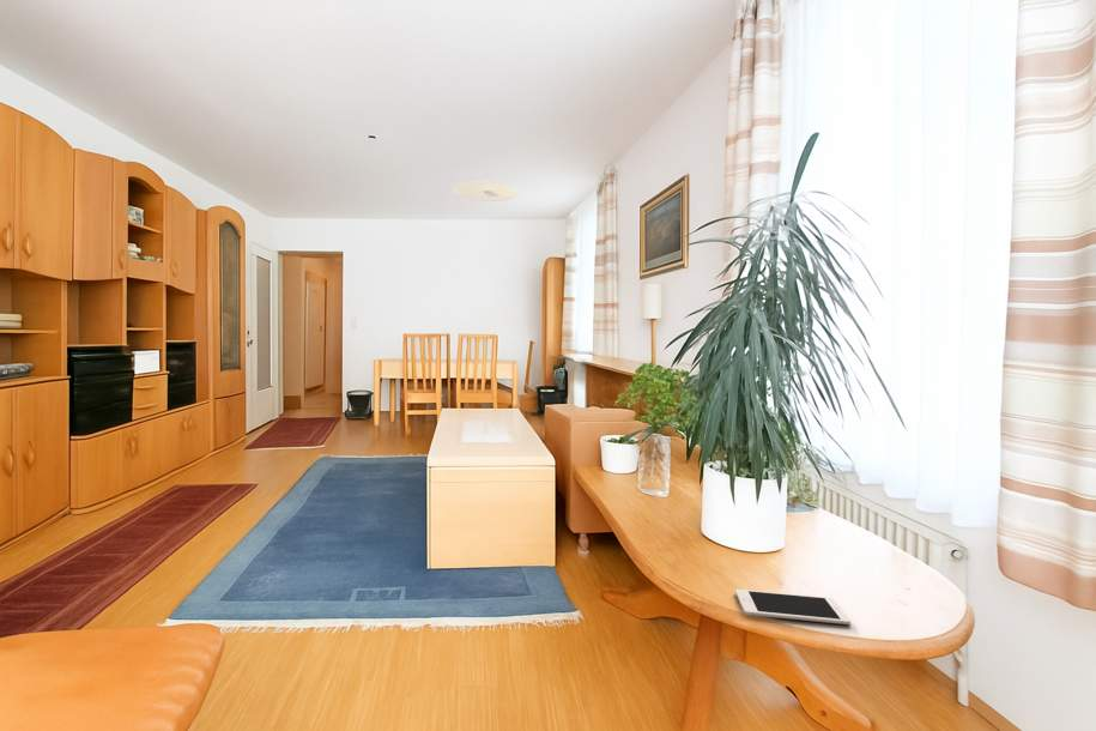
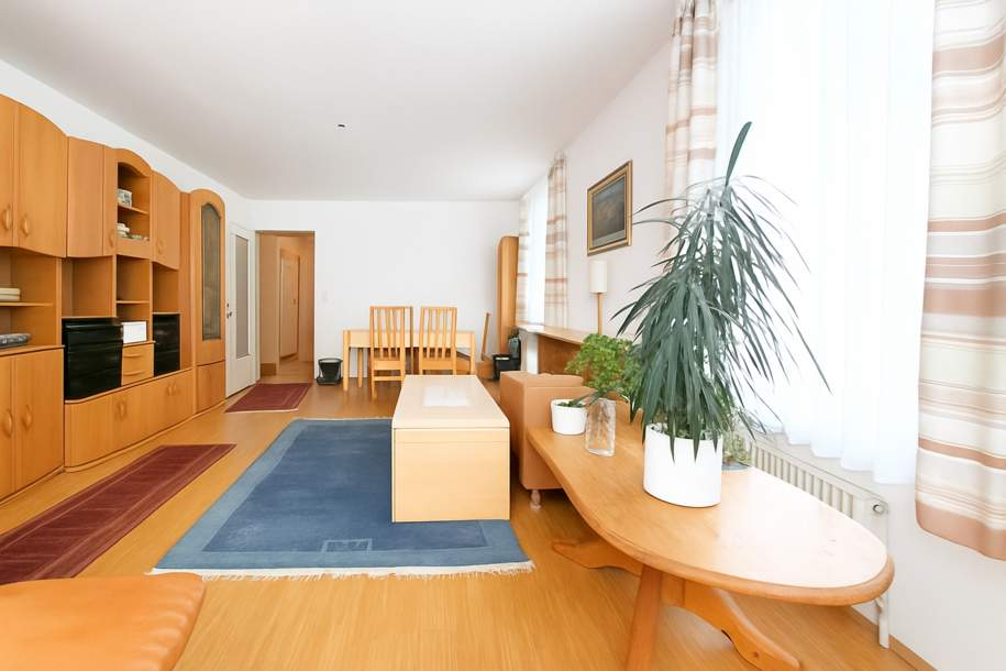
- cell phone (789, 605)
- ceiling light (485, 188)
